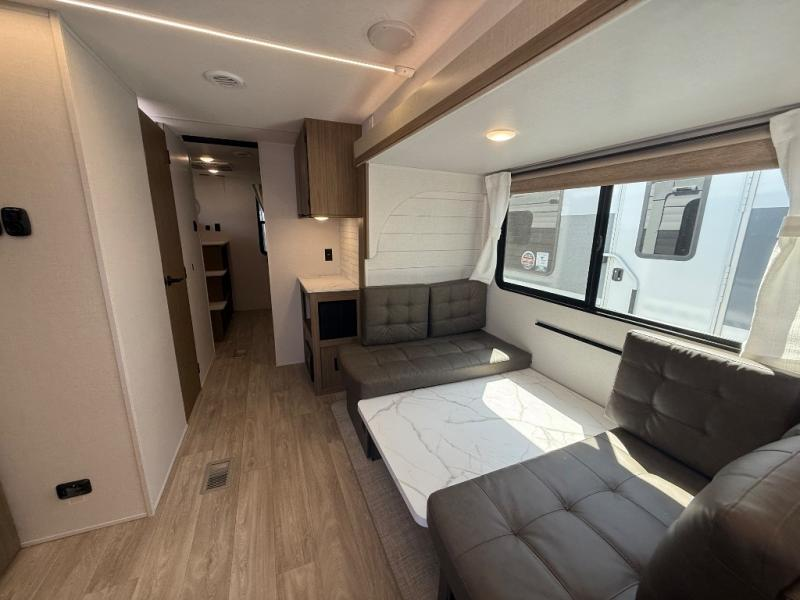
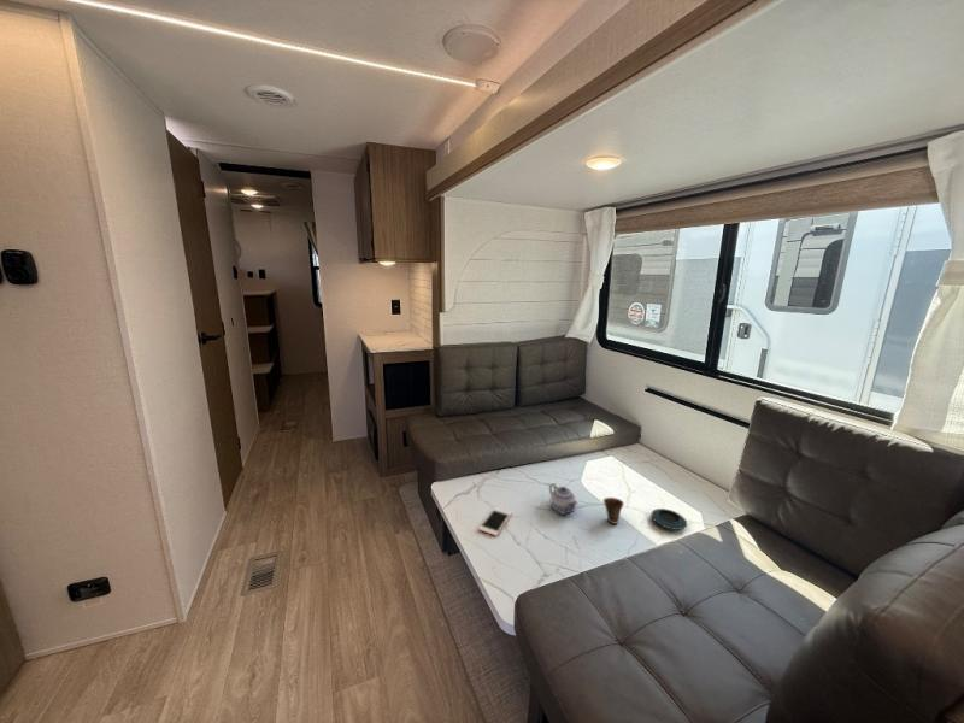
+ saucer (669, 517)
+ cell phone (495, 521)
+ cup (612, 510)
+ teapot (563, 498)
